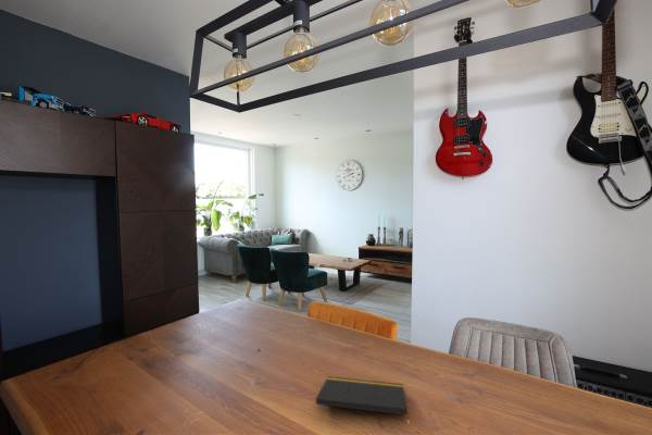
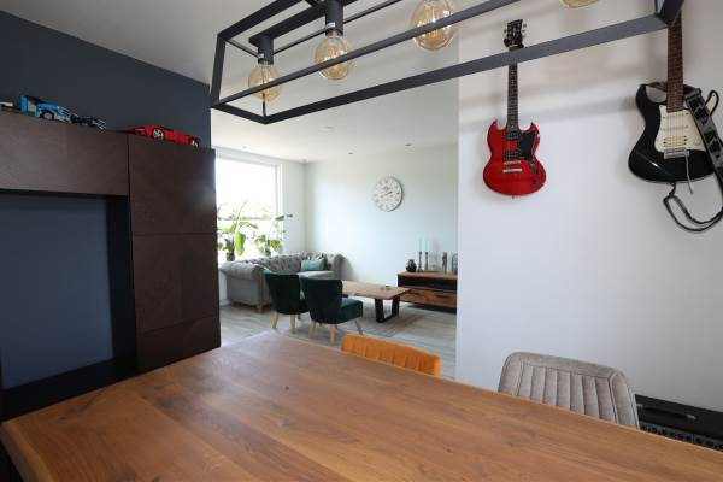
- notepad (362, 393)
